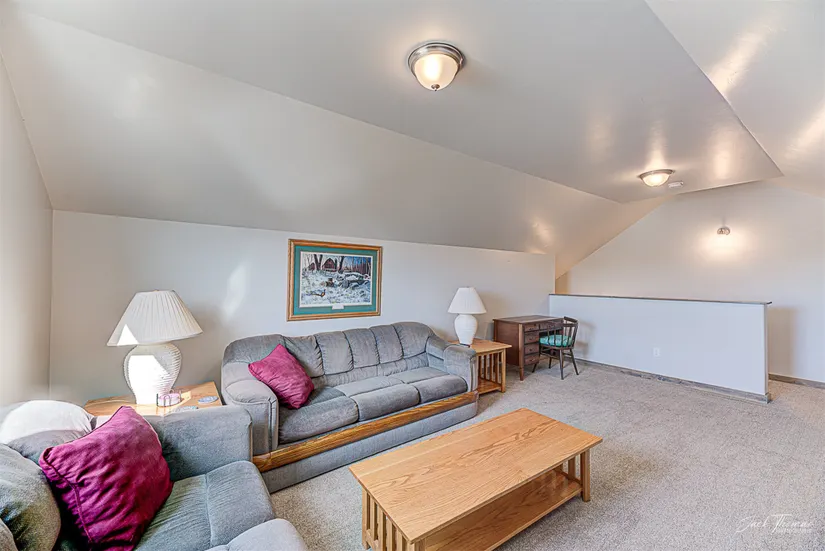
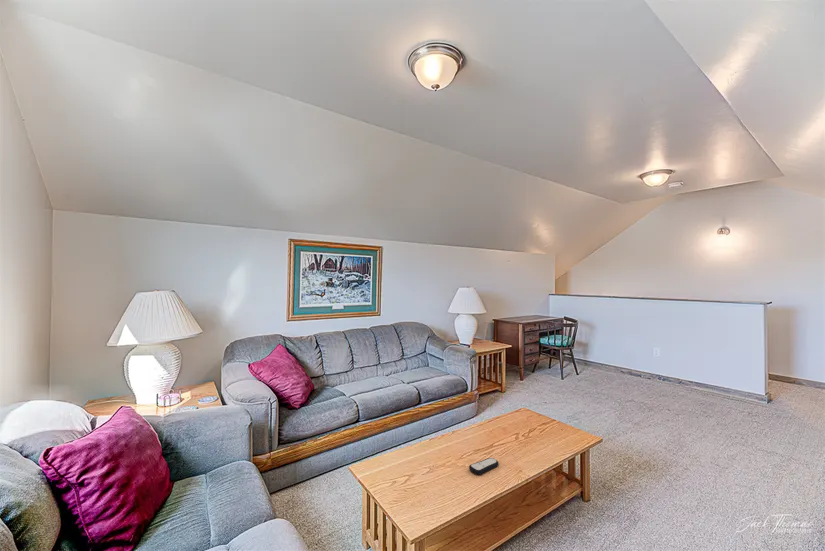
+ remote control (484, 465)
